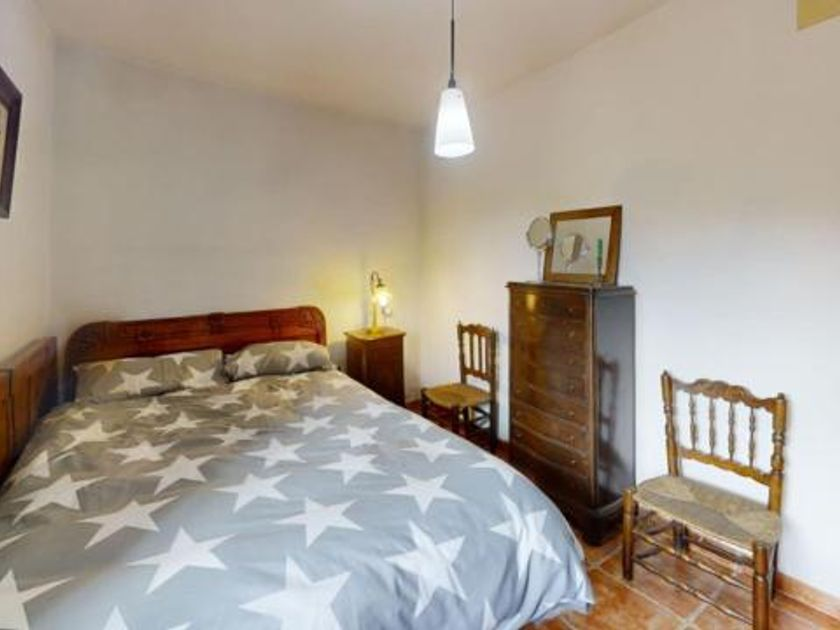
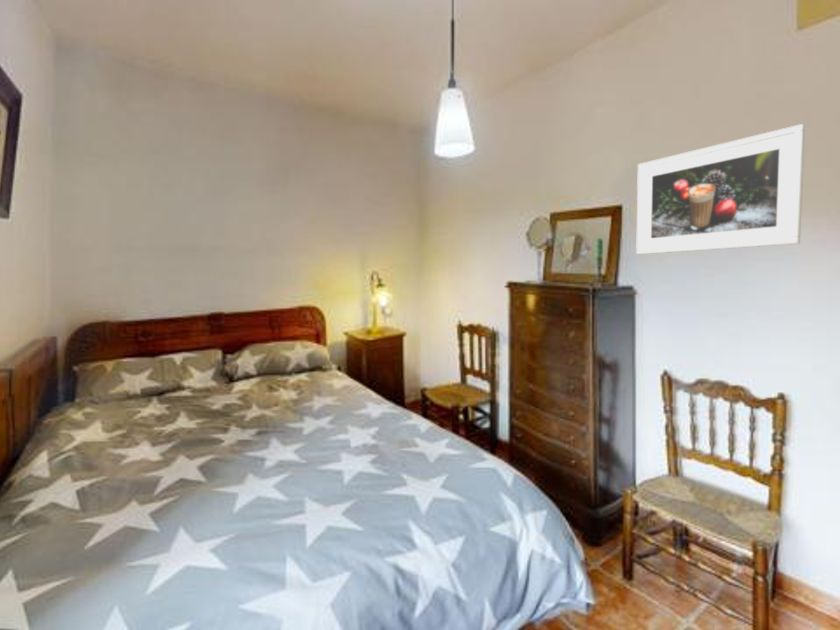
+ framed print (708, 198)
